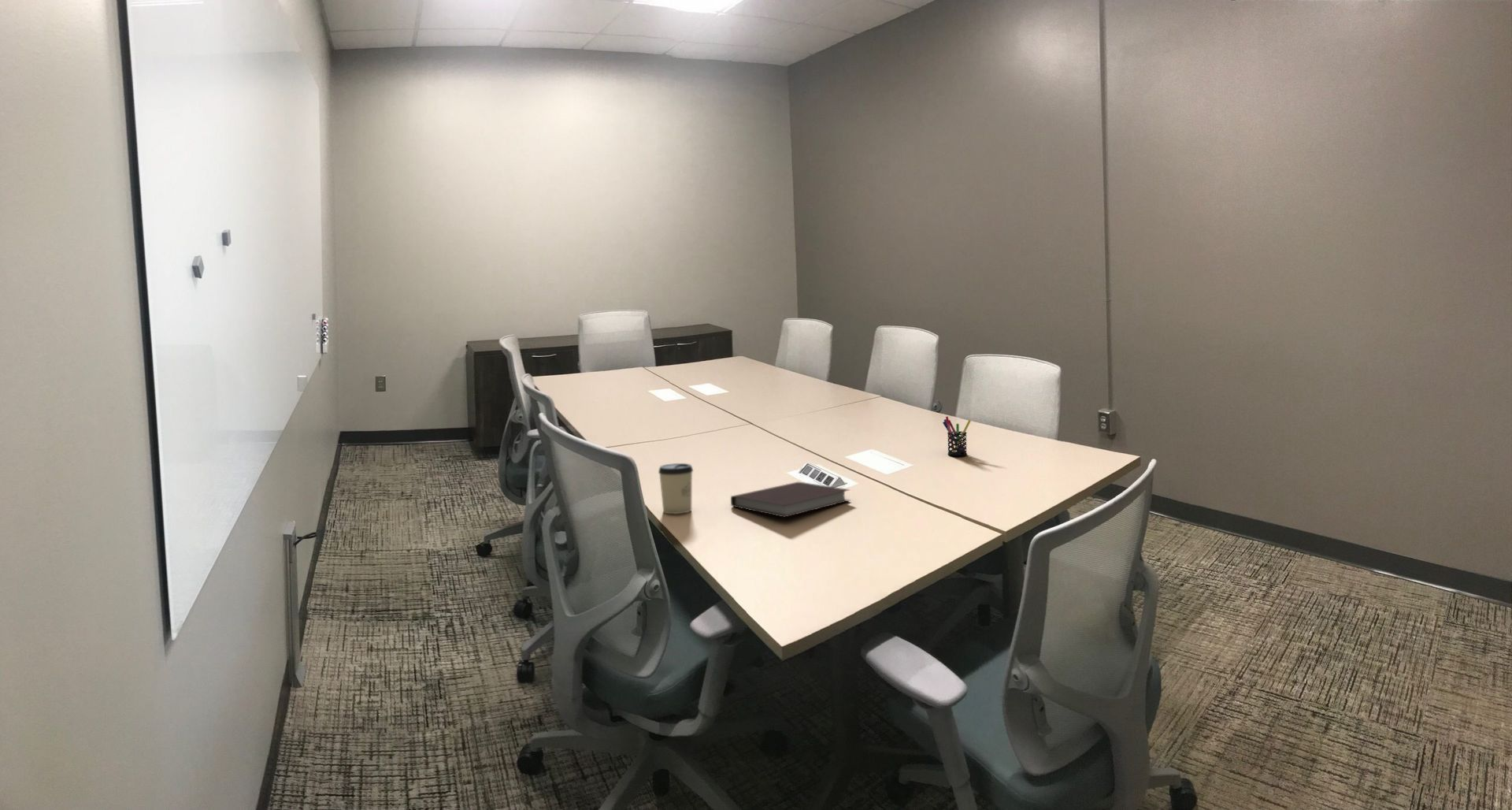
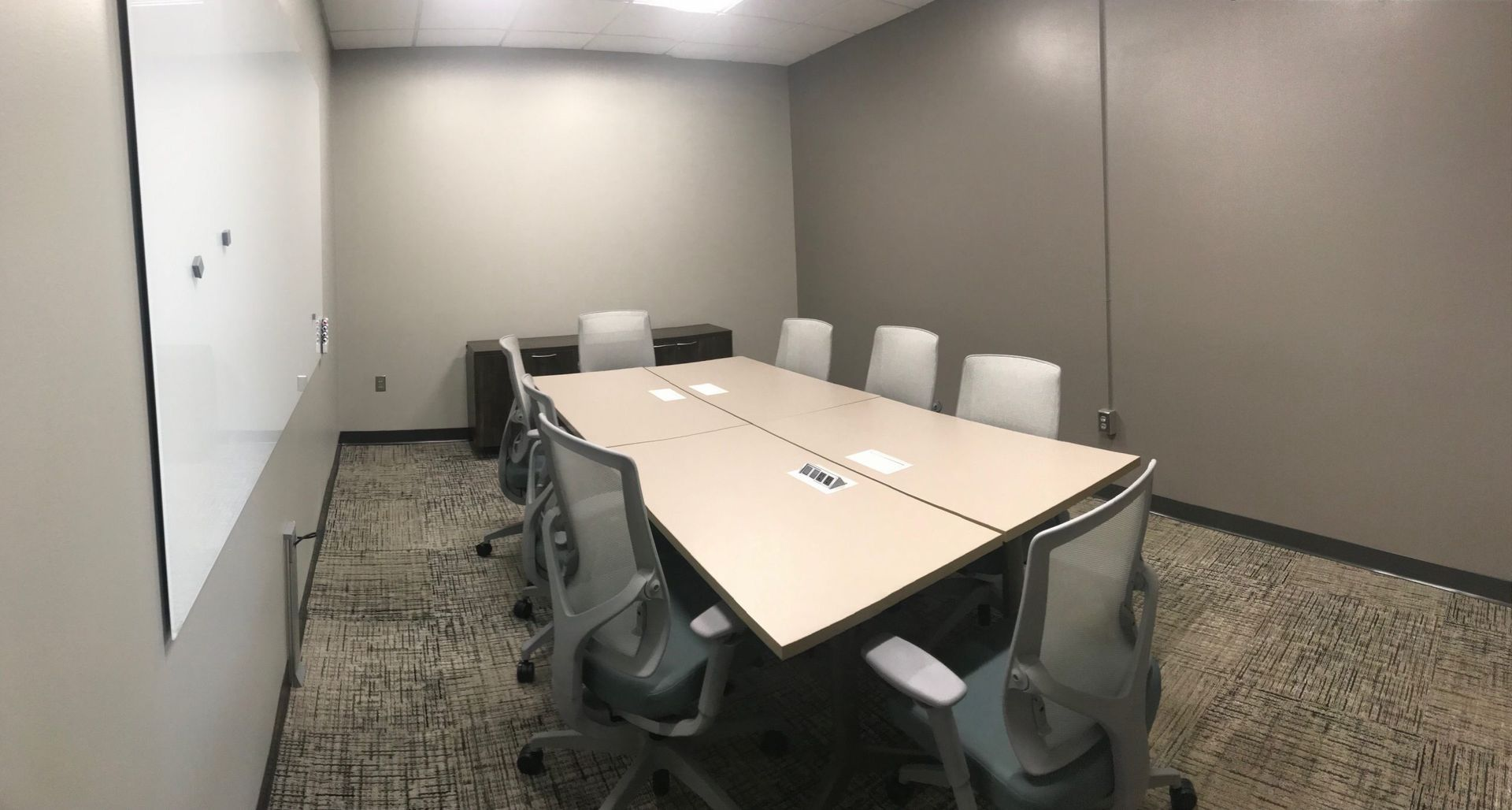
- notebook (791, 498)
- pen holder (956, 436)
- cup (676, 488)
